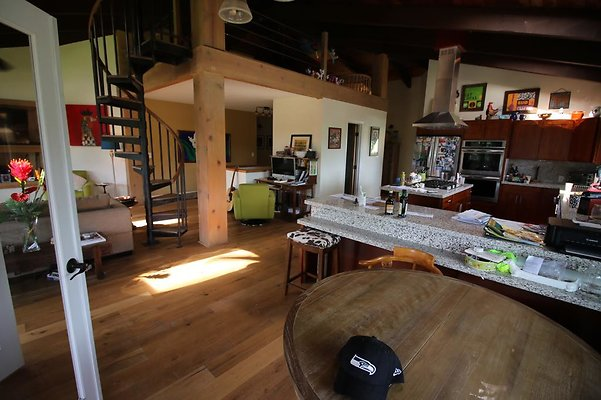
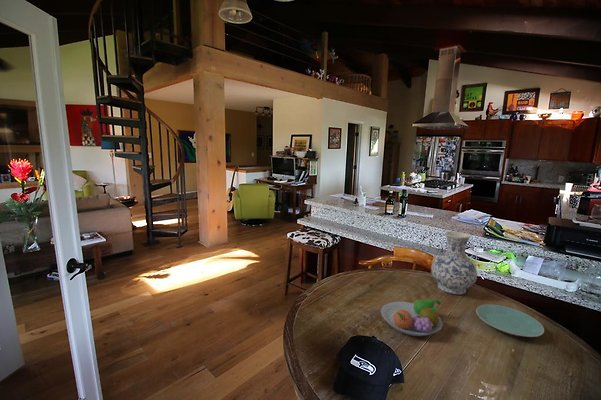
+ plate (507, 321)
+ vase (454, 261)
+ fruit bowl (413, 311)
